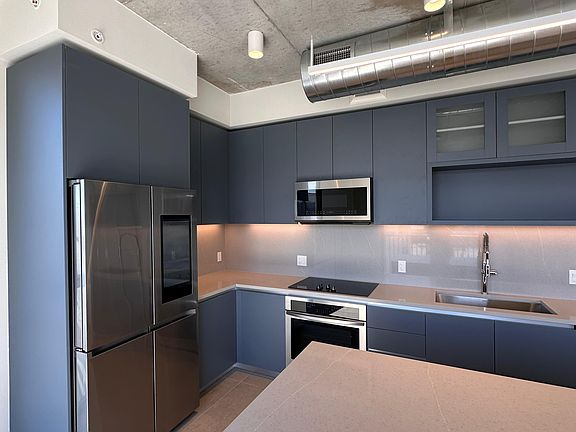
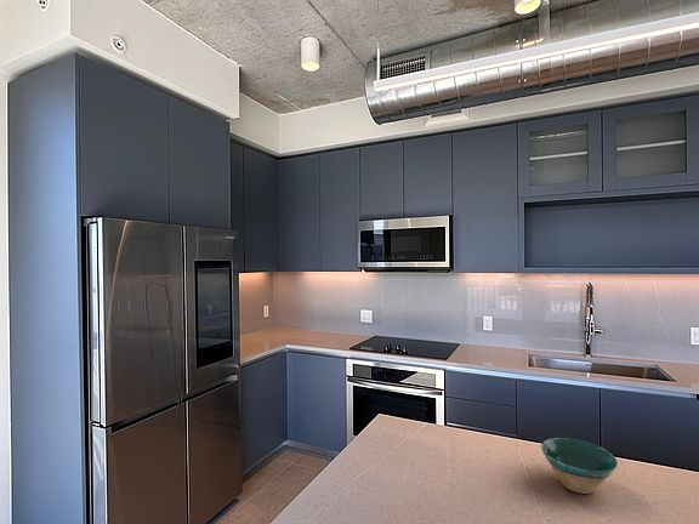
+ bowl (578, 468)
